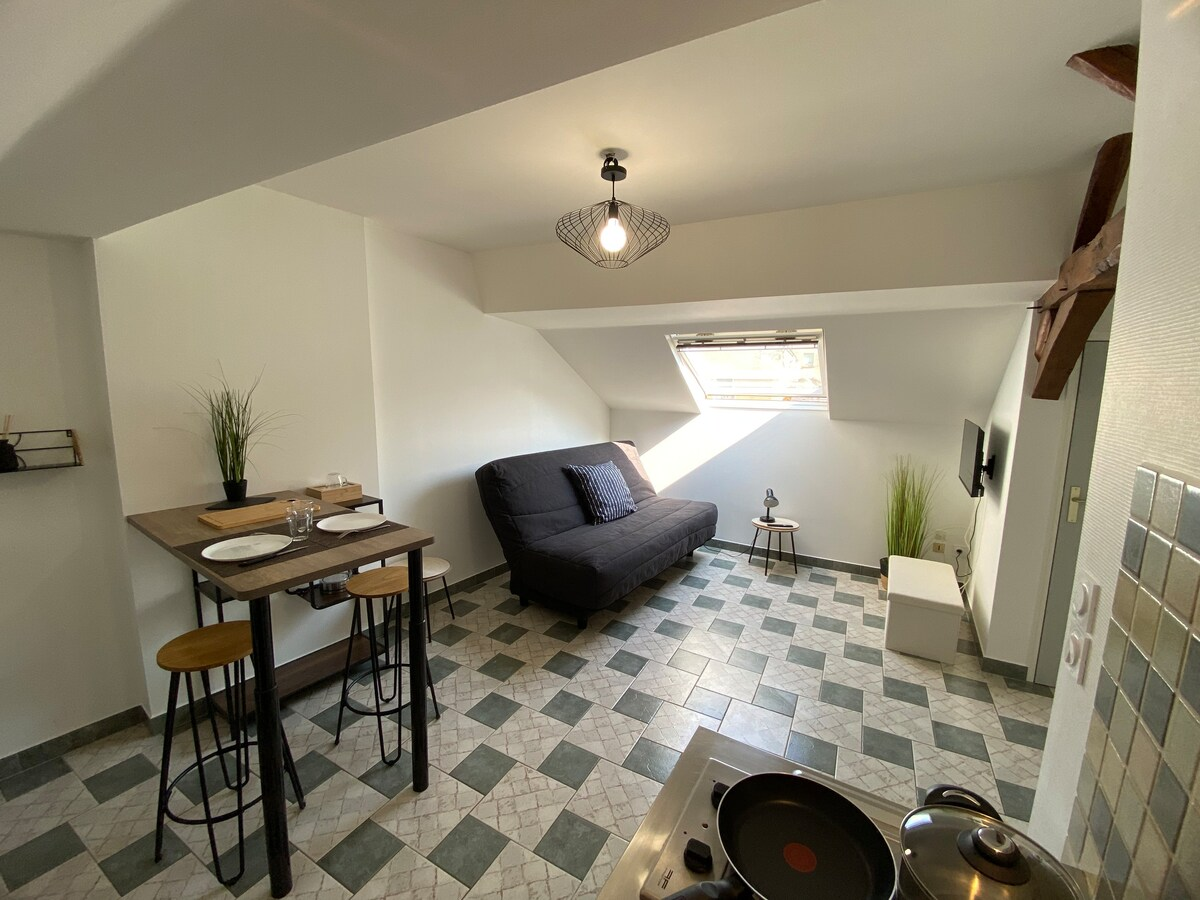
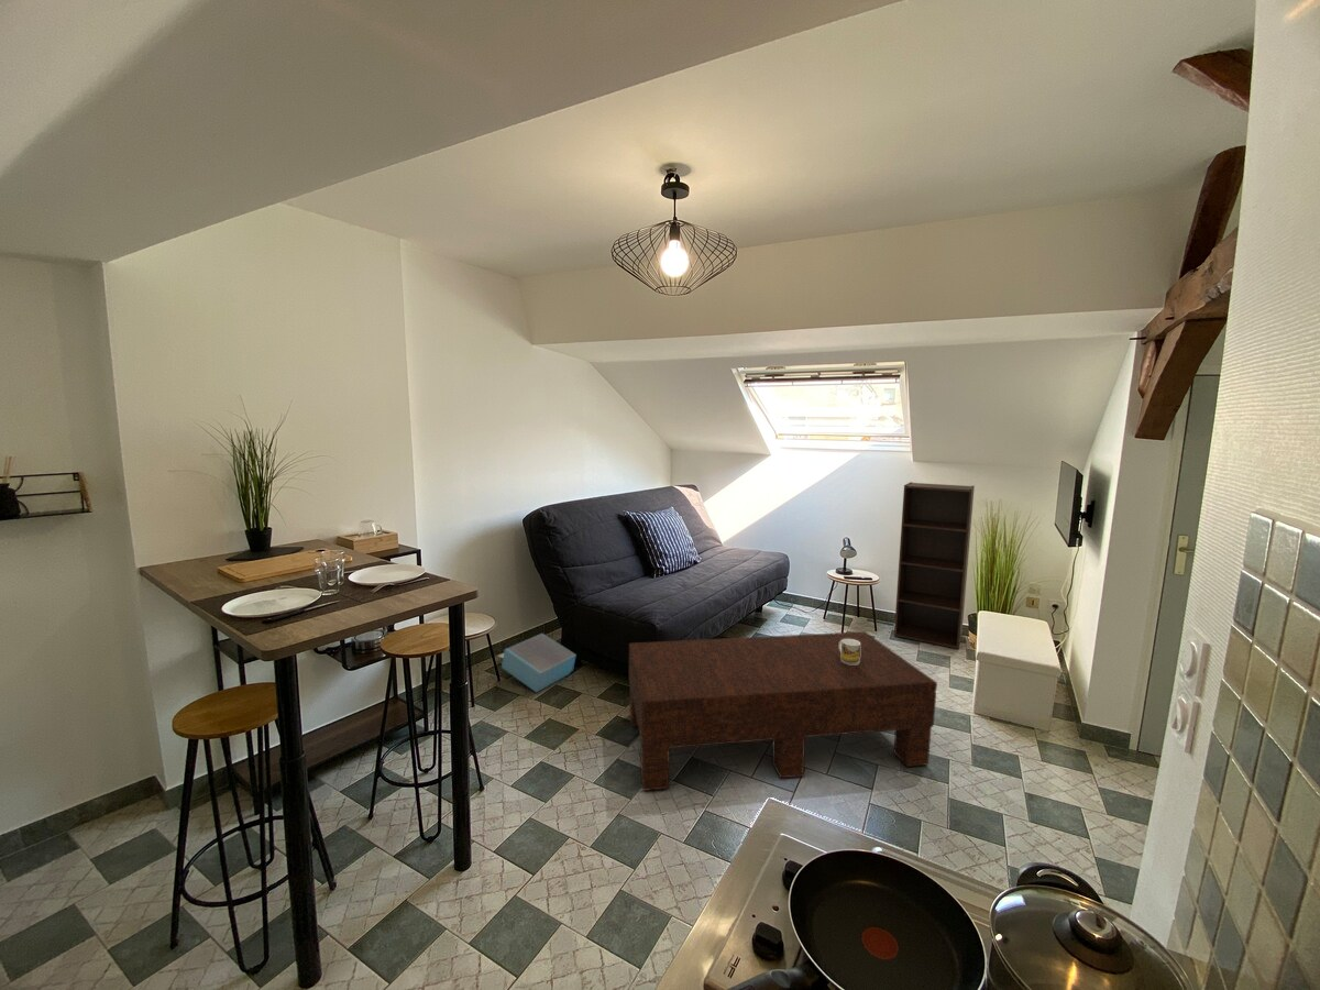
+ storage bin (526, 656)
+ mug (848, 649)
+ coffee table (769, 700)
+ shelf (933, 561)
